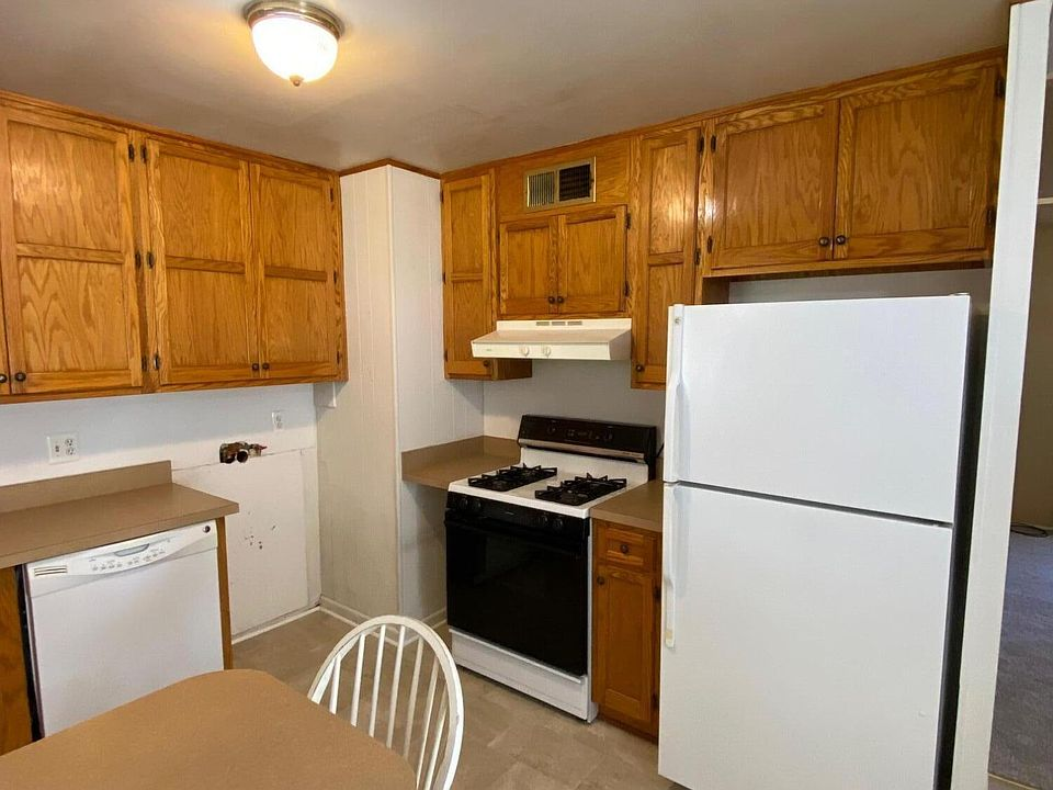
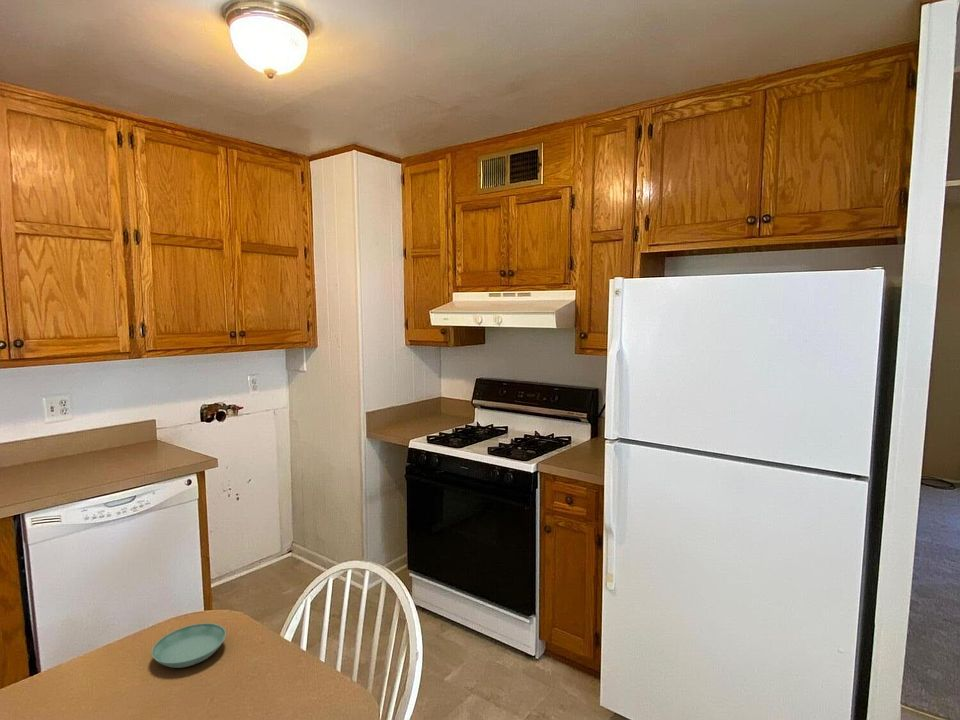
+ saucer (190, 647)
